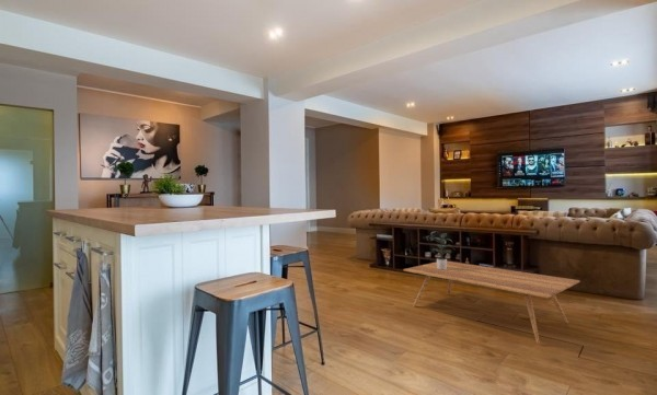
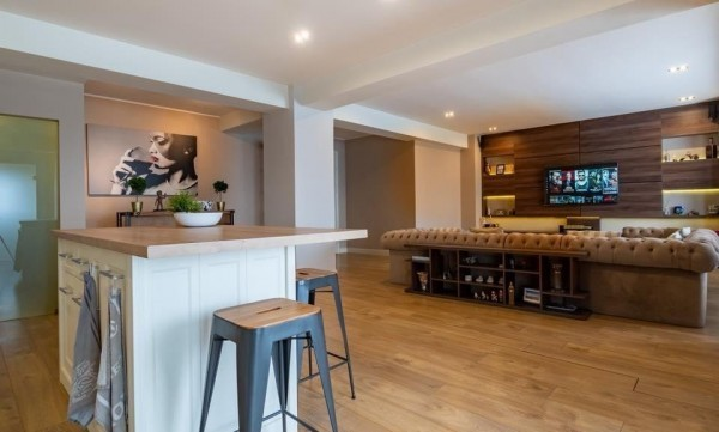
- coffee table (484, 286)
- potted plant (445, 251)
